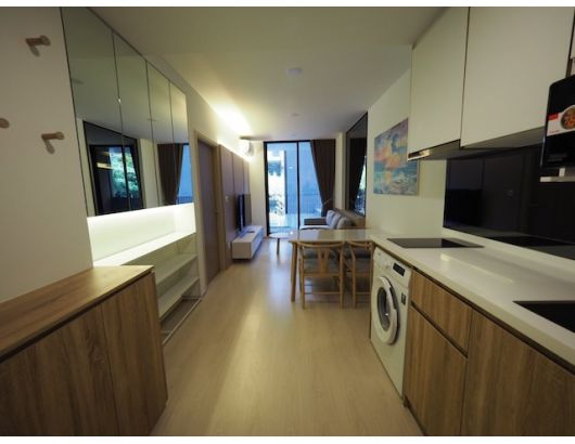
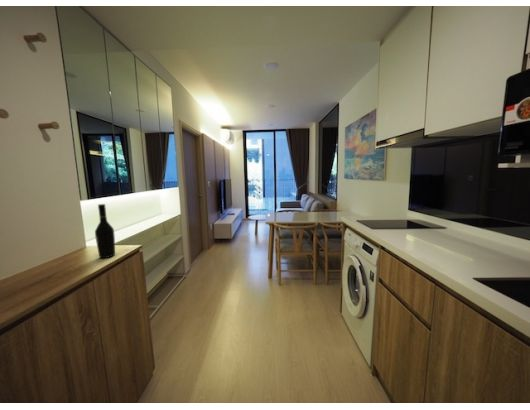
+ wine bottle (104, 230)
